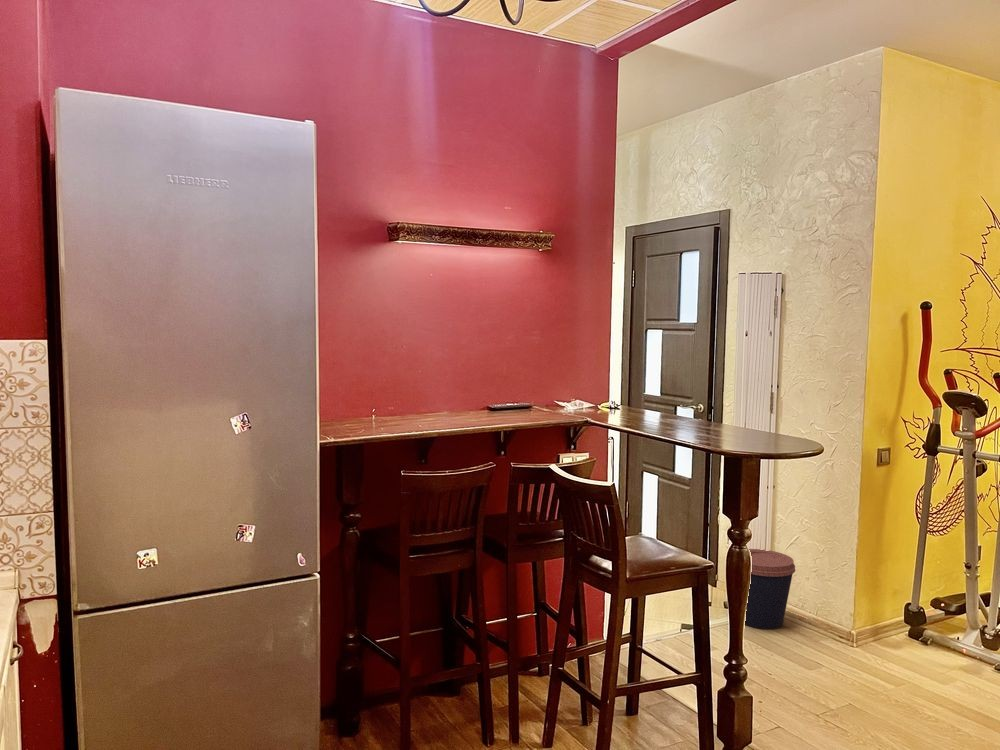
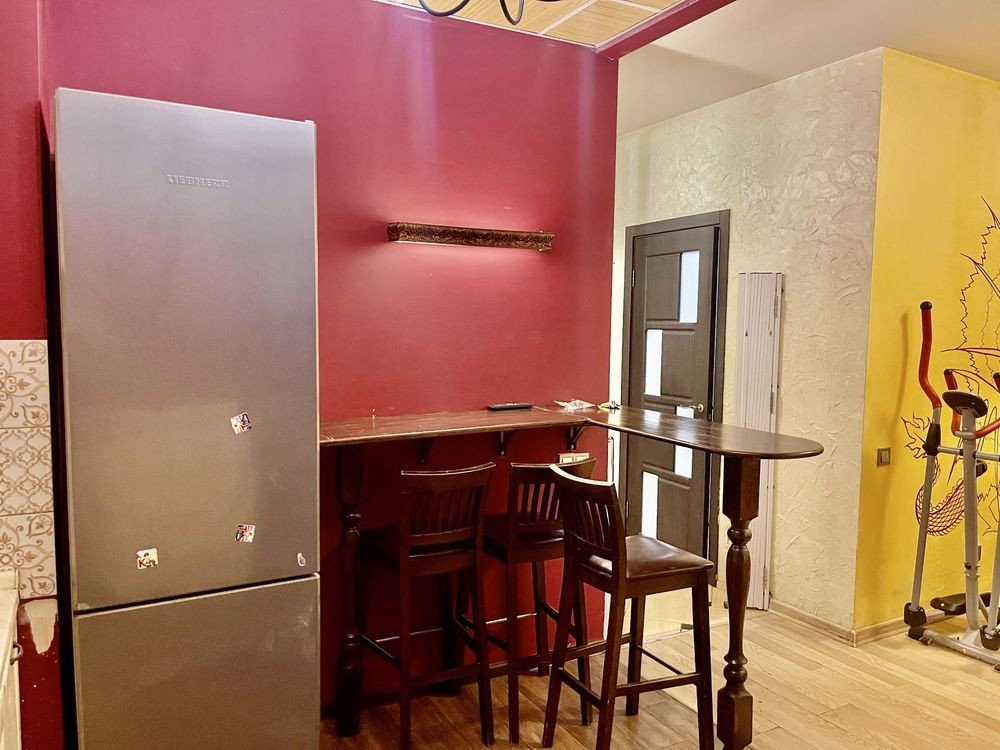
- coffee cup (761, 589)
